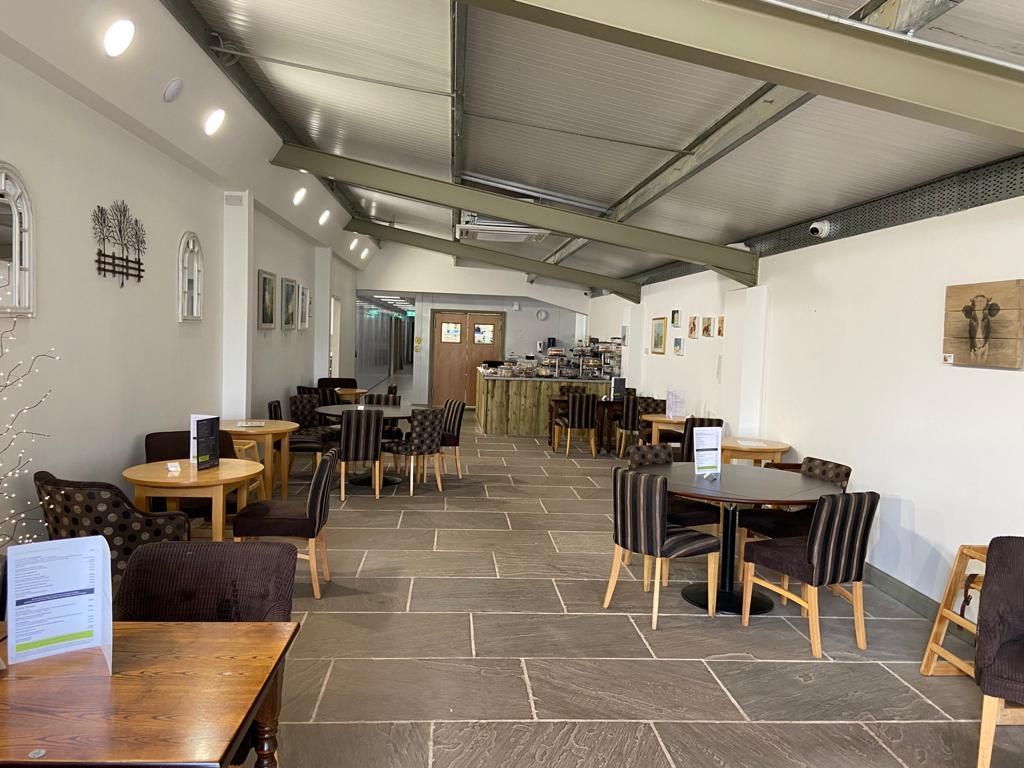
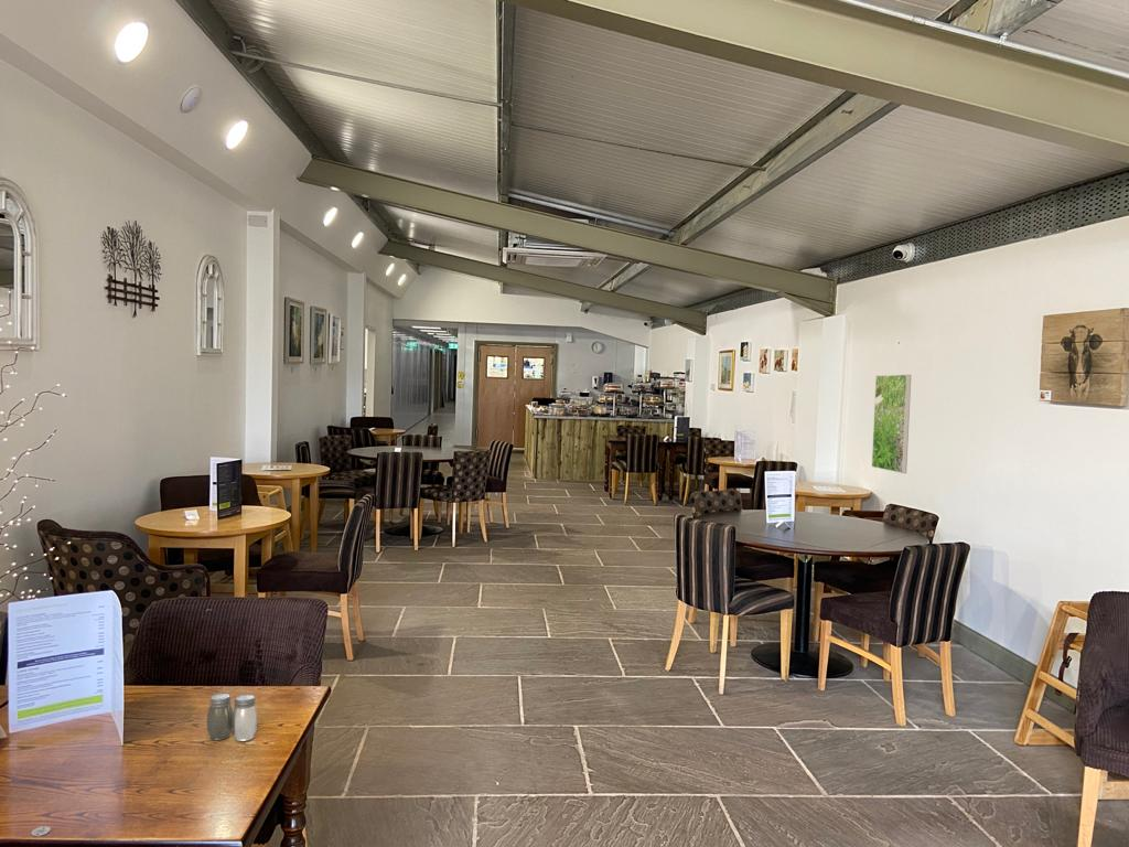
+ salt and pepper shaker (232, 716)
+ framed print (890, 422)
